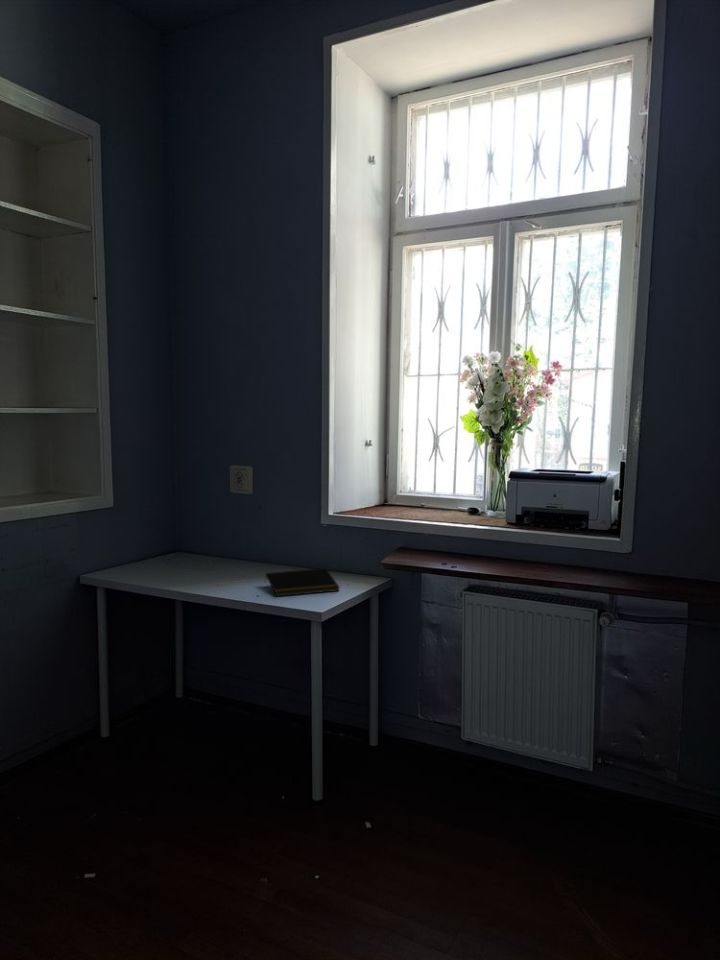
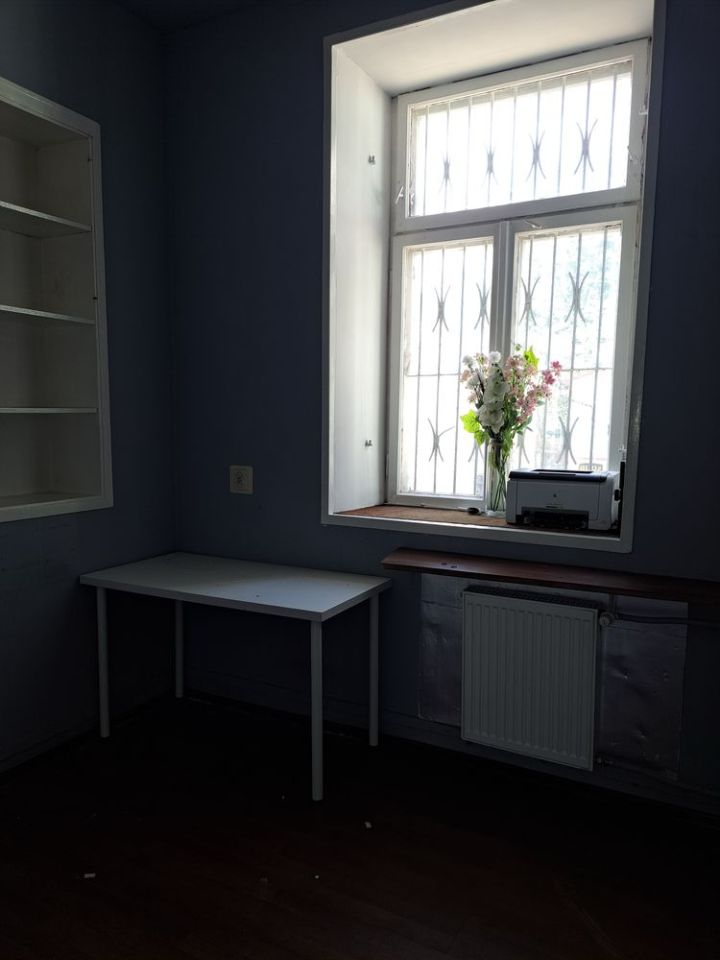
- notepad (302, 581)
